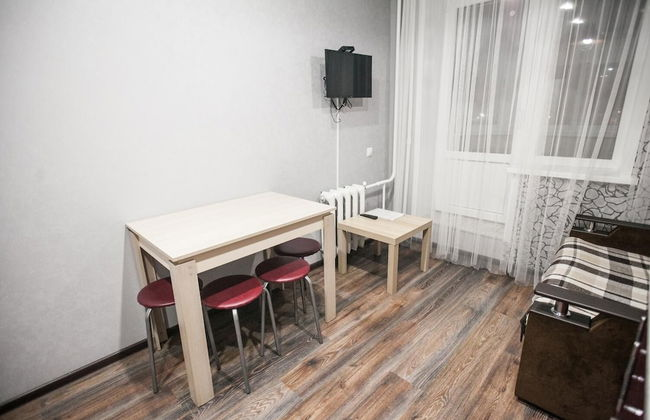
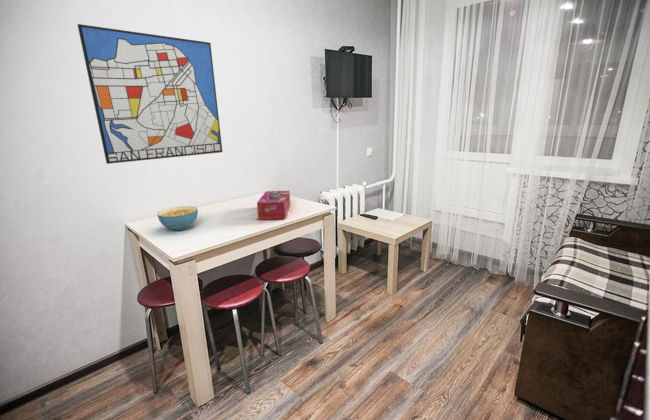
+ tissue box (274, 204)
+ cereal bowl (179, 219)
+ wall art (162, 99)
